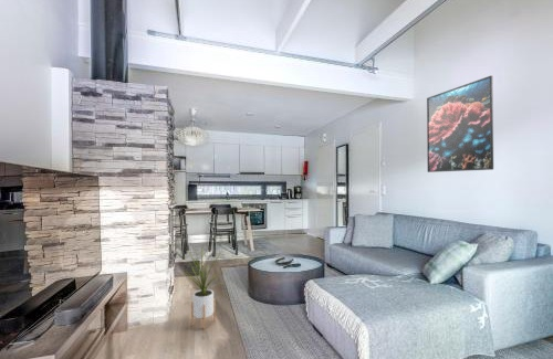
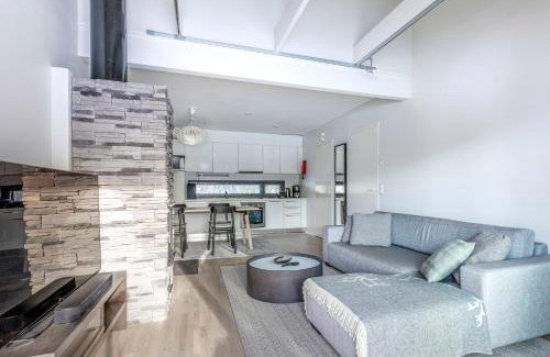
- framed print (456, 129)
- house plant (204, 283)
